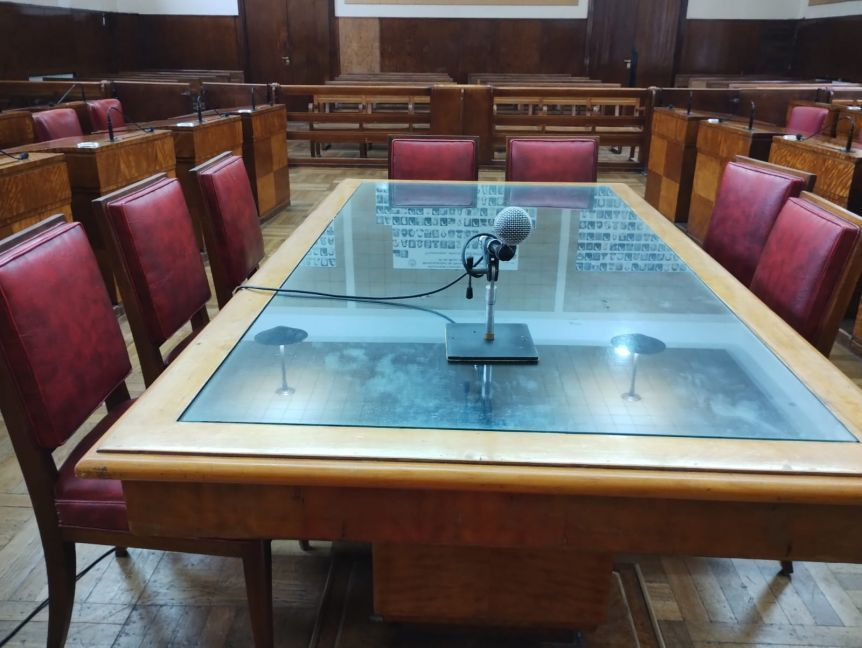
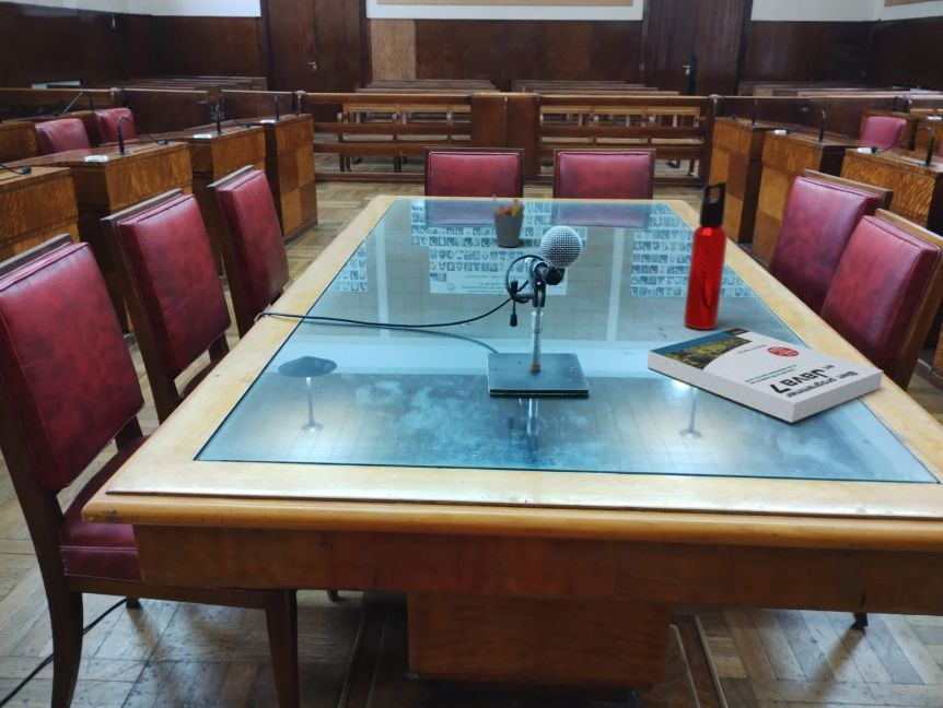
+ water bottle (708, 255)
+ pen holder (509, 220)
+ book (760, 368)
